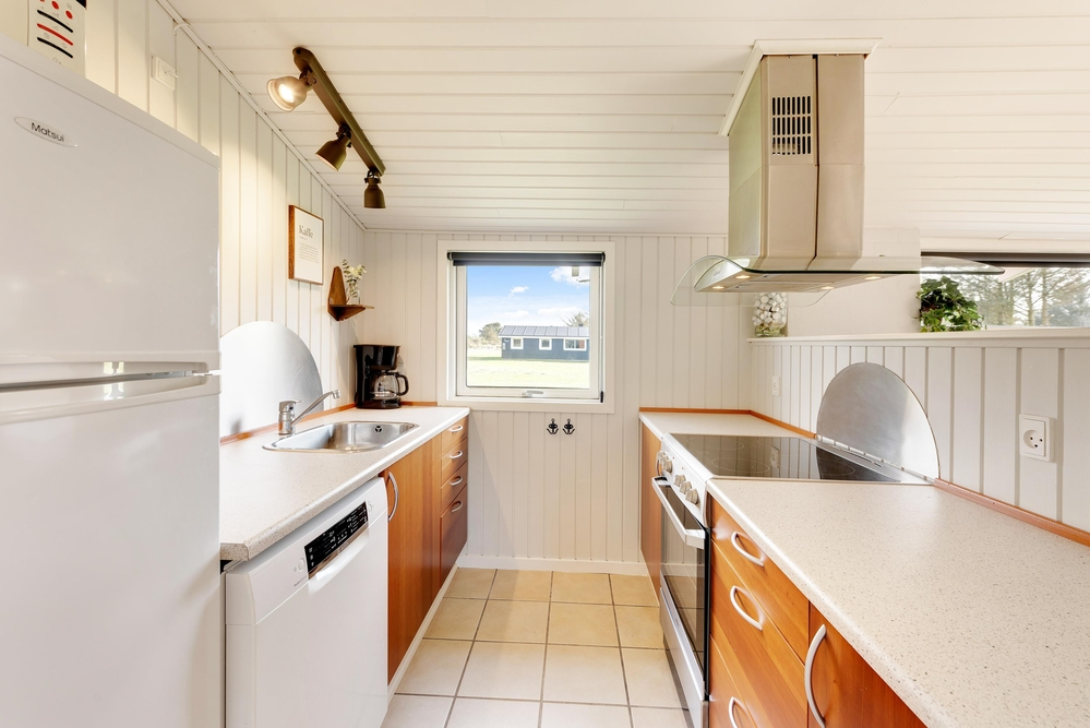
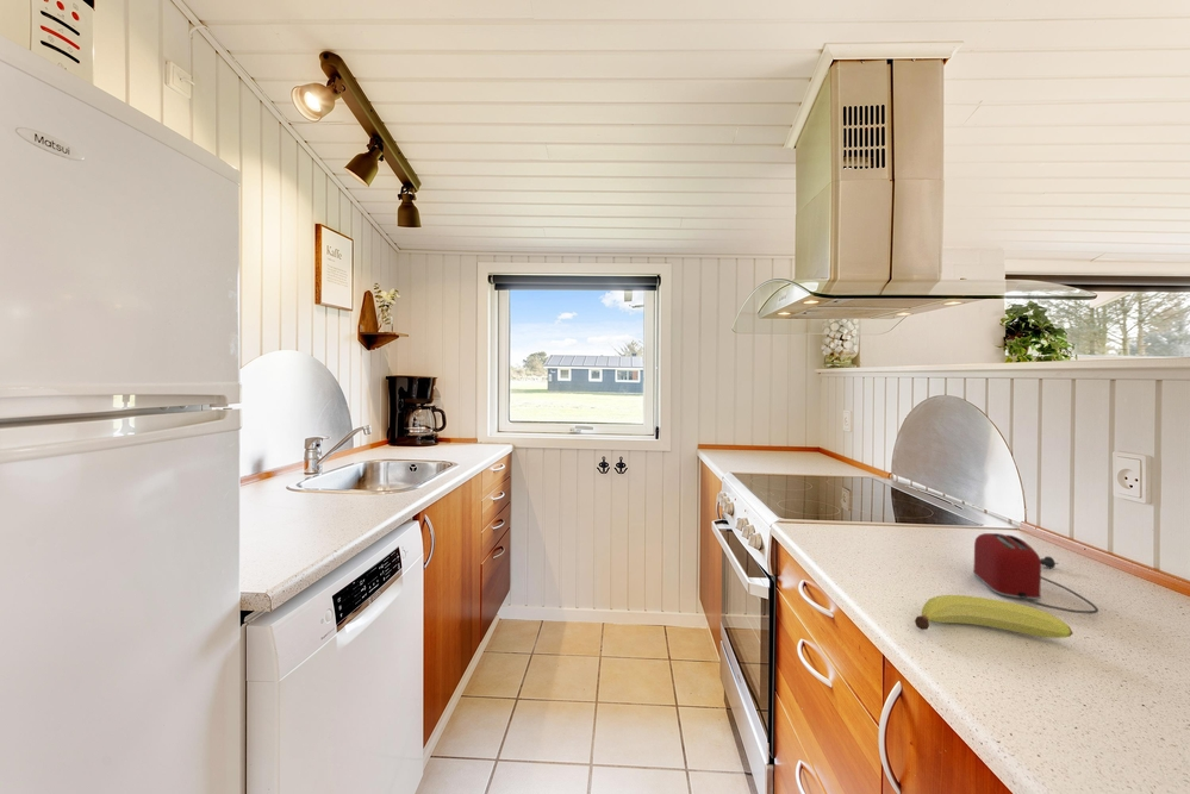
+ fruit (989, 619)
+ toaster (1034, 559)
